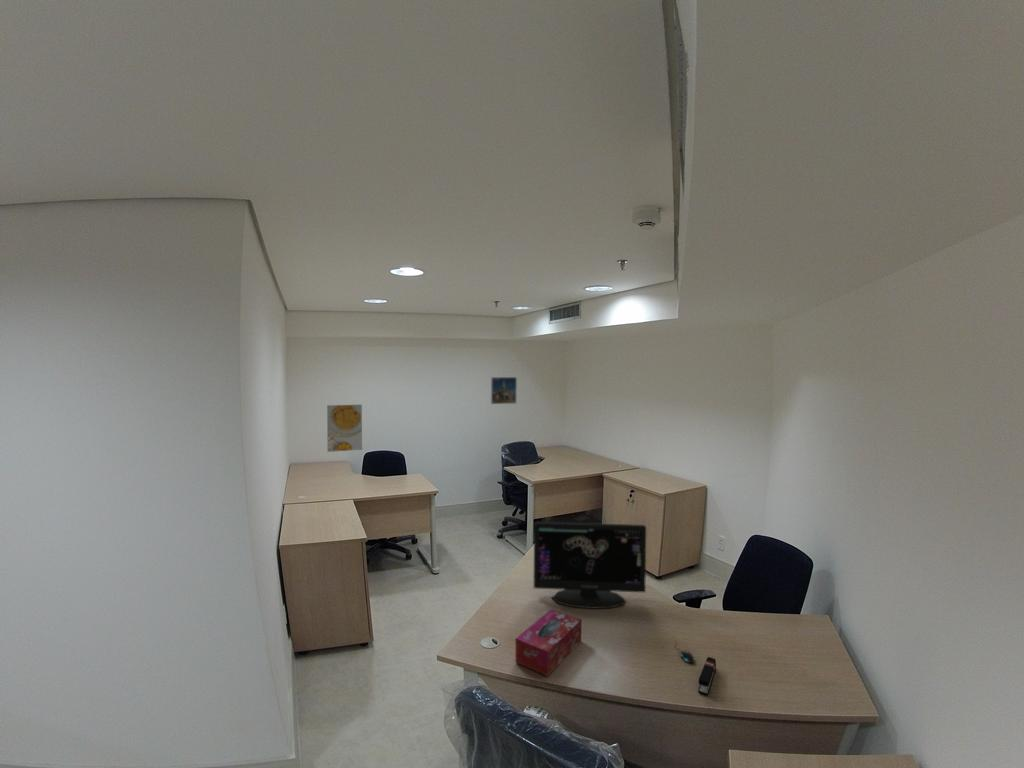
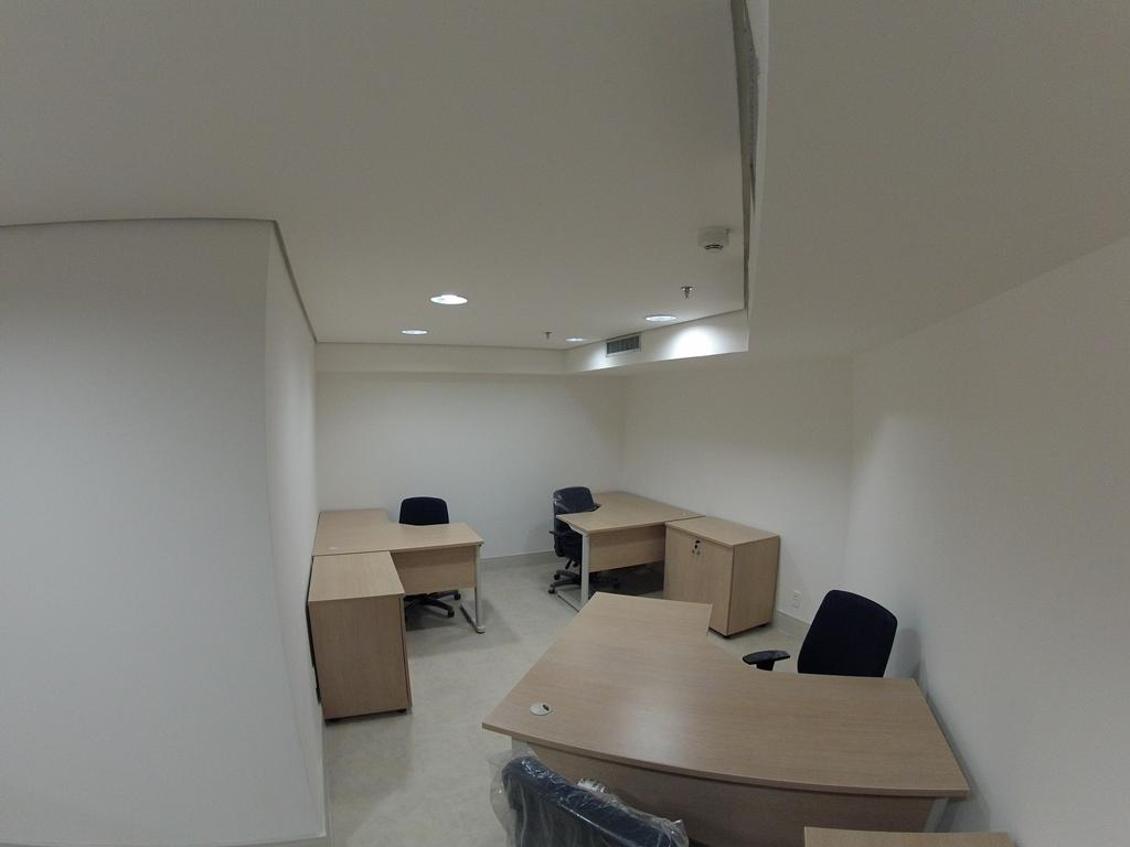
- computer monitor (588, 561)
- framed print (344, 427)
- mouse (683, 651)
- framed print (503, 390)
- tissue box (549, 640)
- stapler (707, 673)
